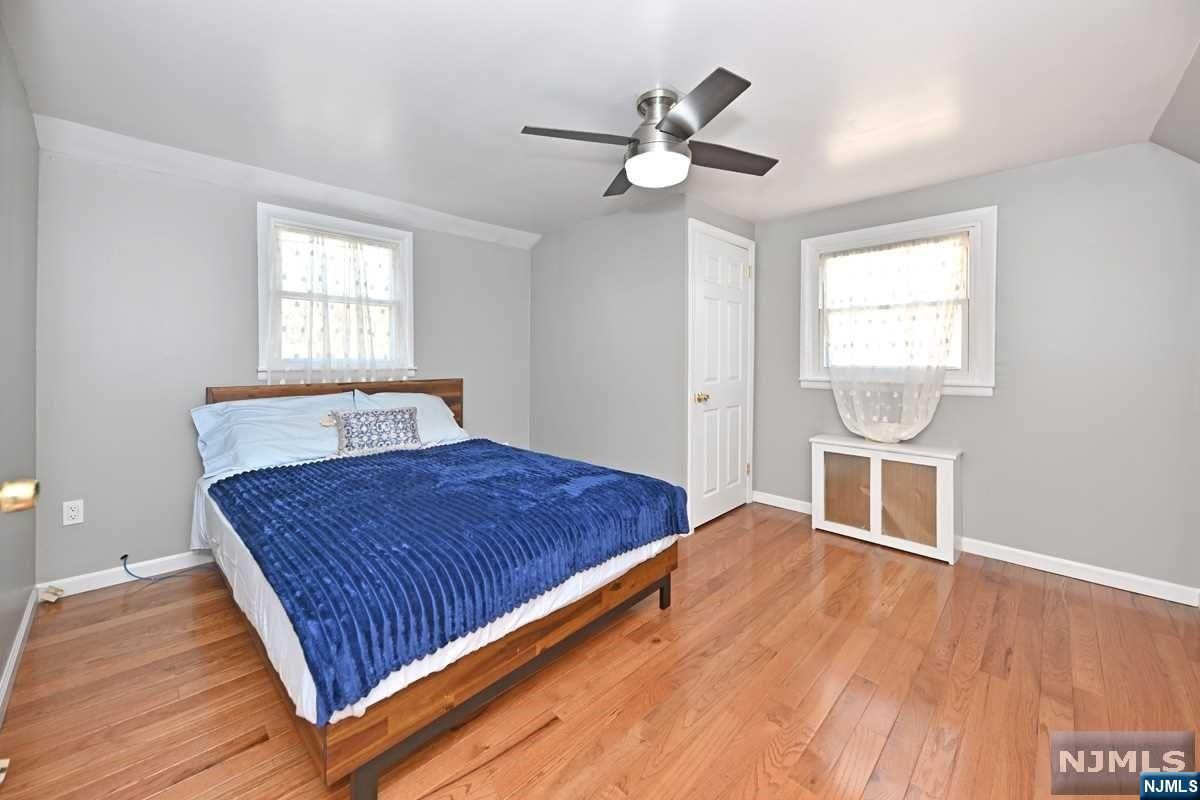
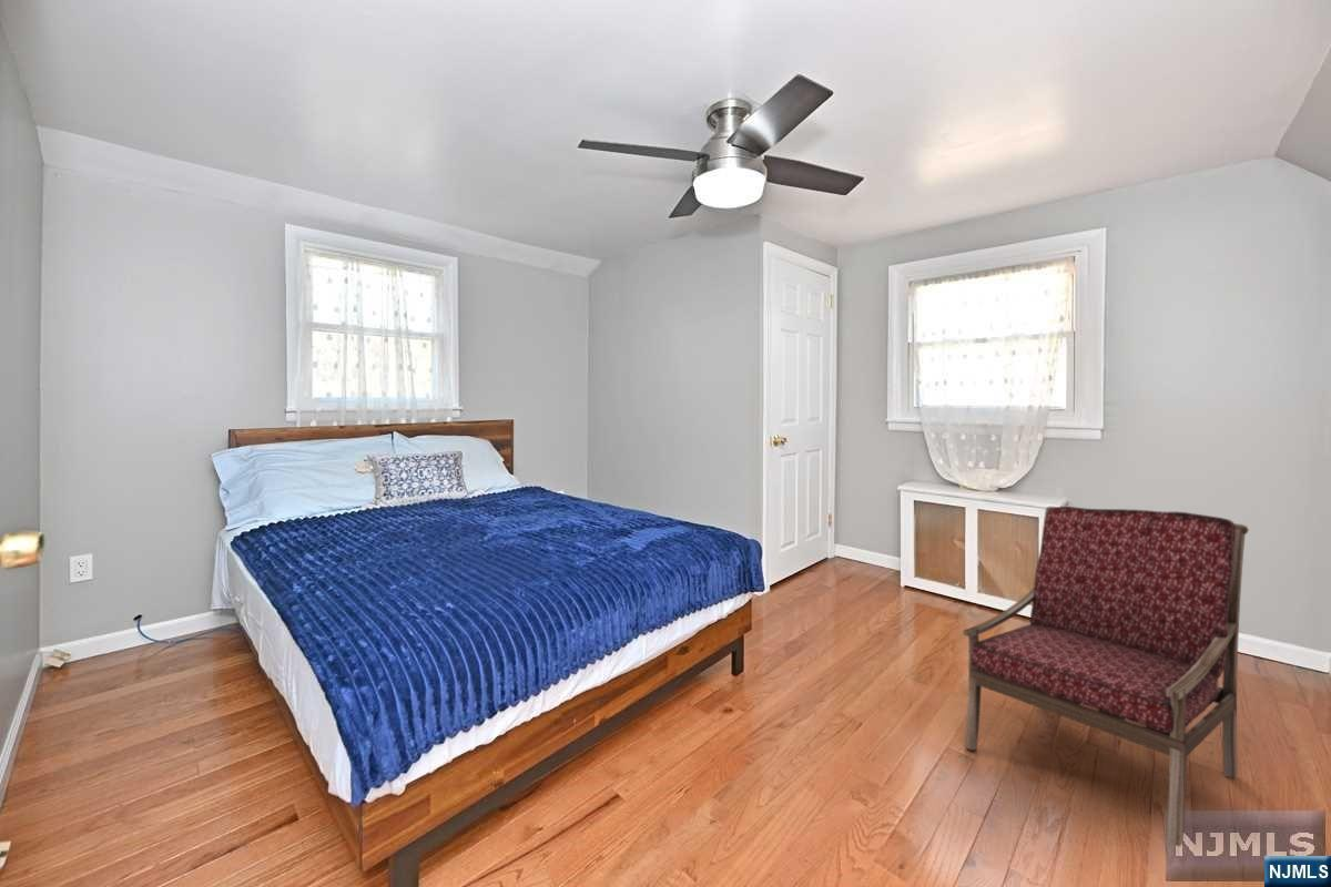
+ armchair (1099, 636)
